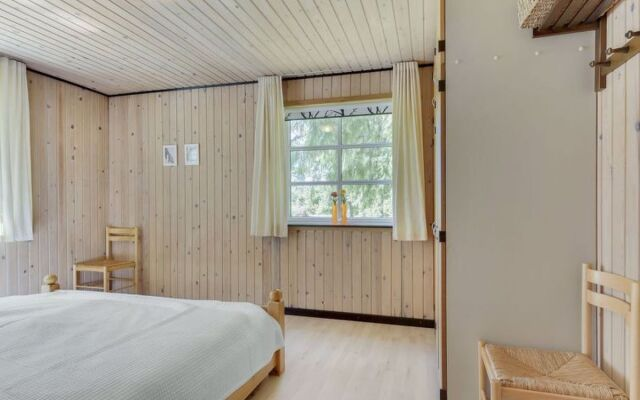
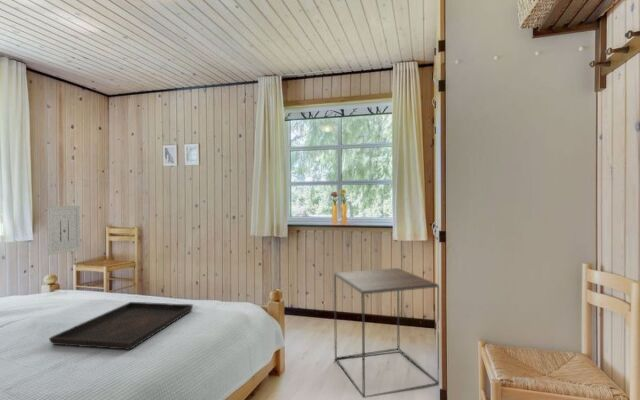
+ serving tray (130, 322)
+ wall art (64, 229)
+ side table (397, 324)
